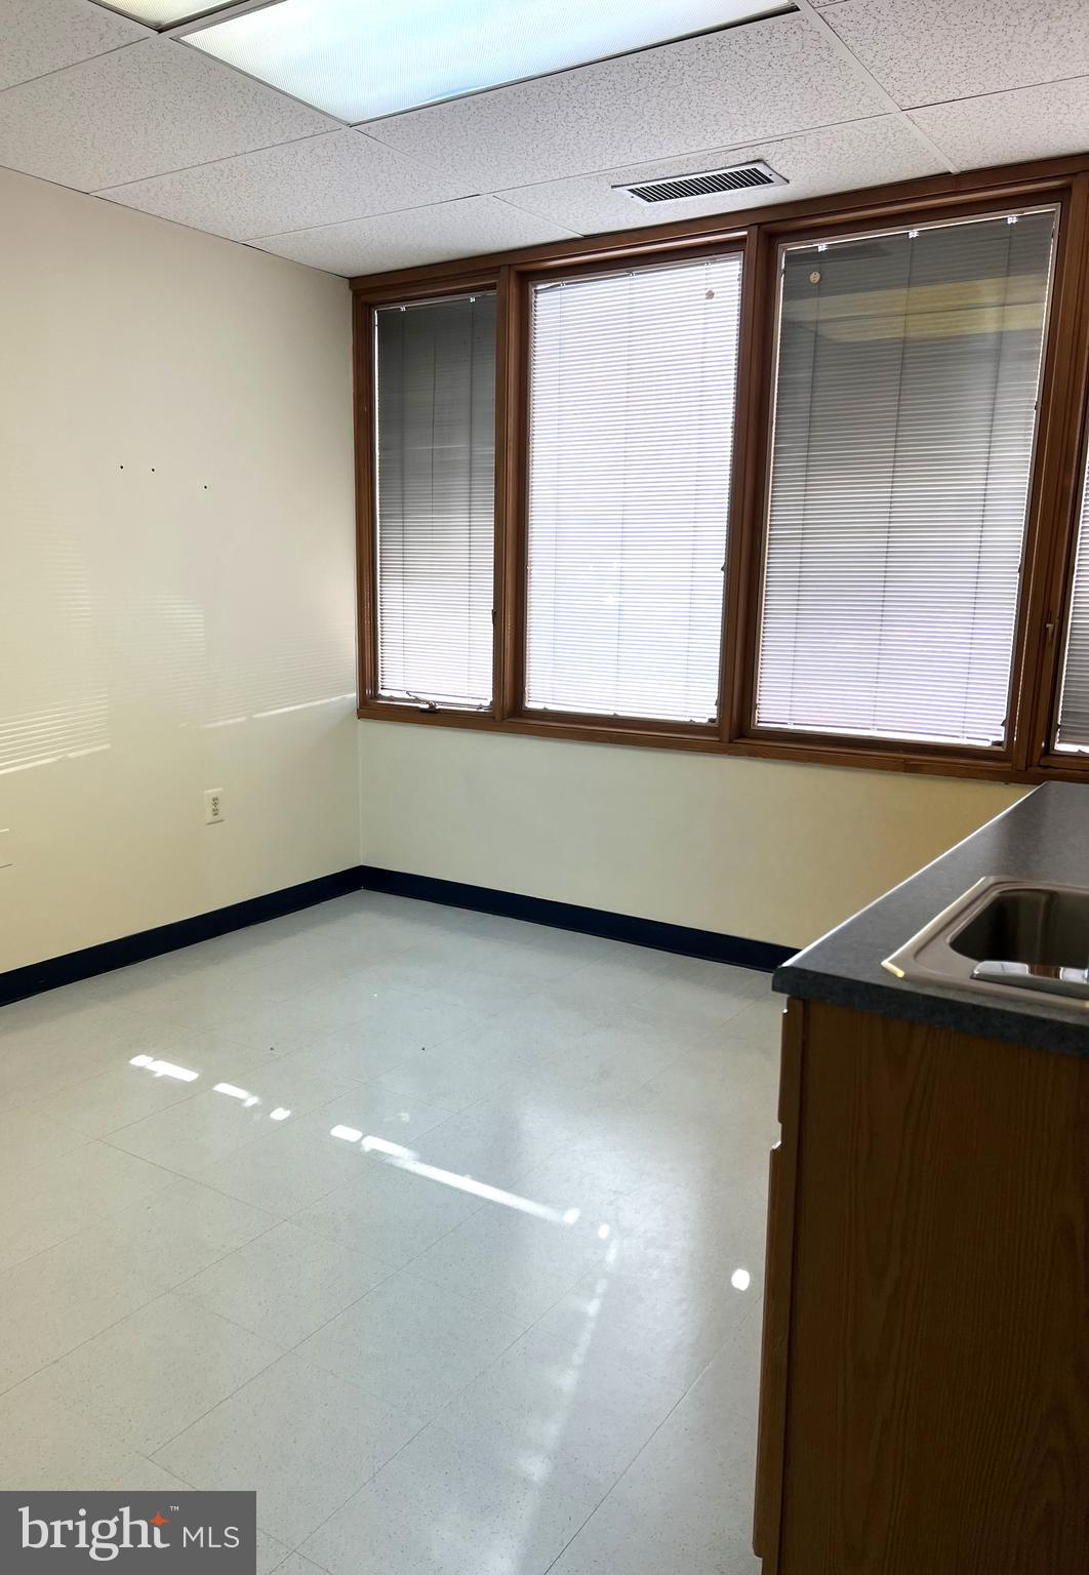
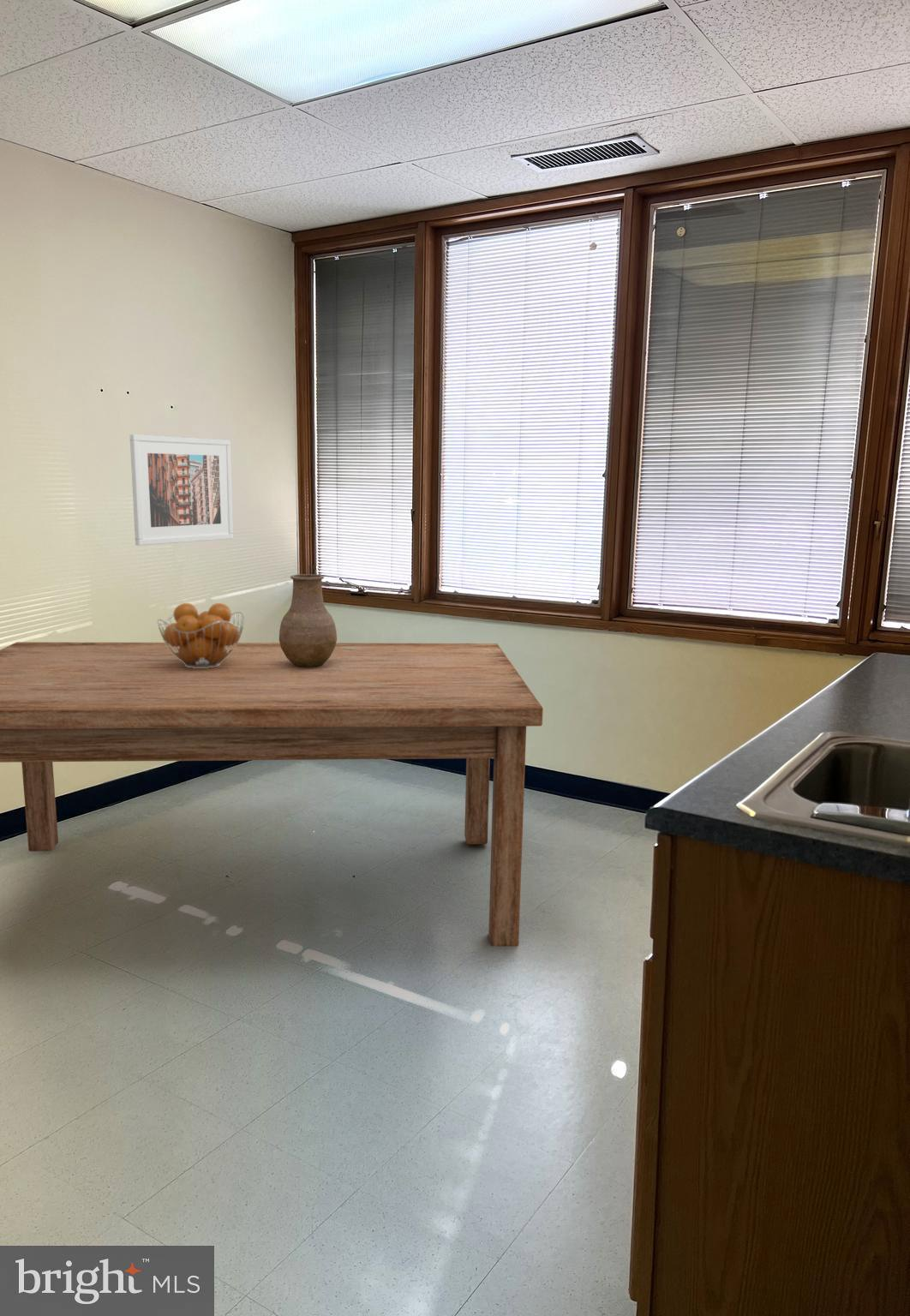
+ dining table (247, 759)
+ fruit basket (201, 633)
+ vase (308, 619)
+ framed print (185, 490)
